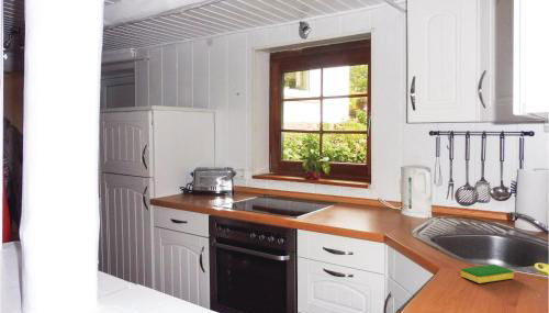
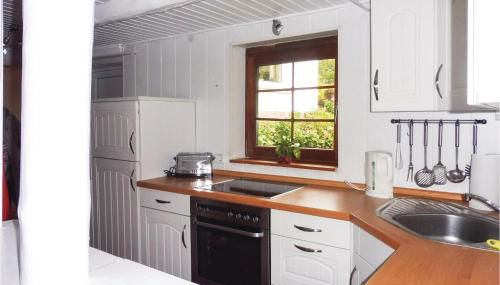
- dish sponge (486, 272)
